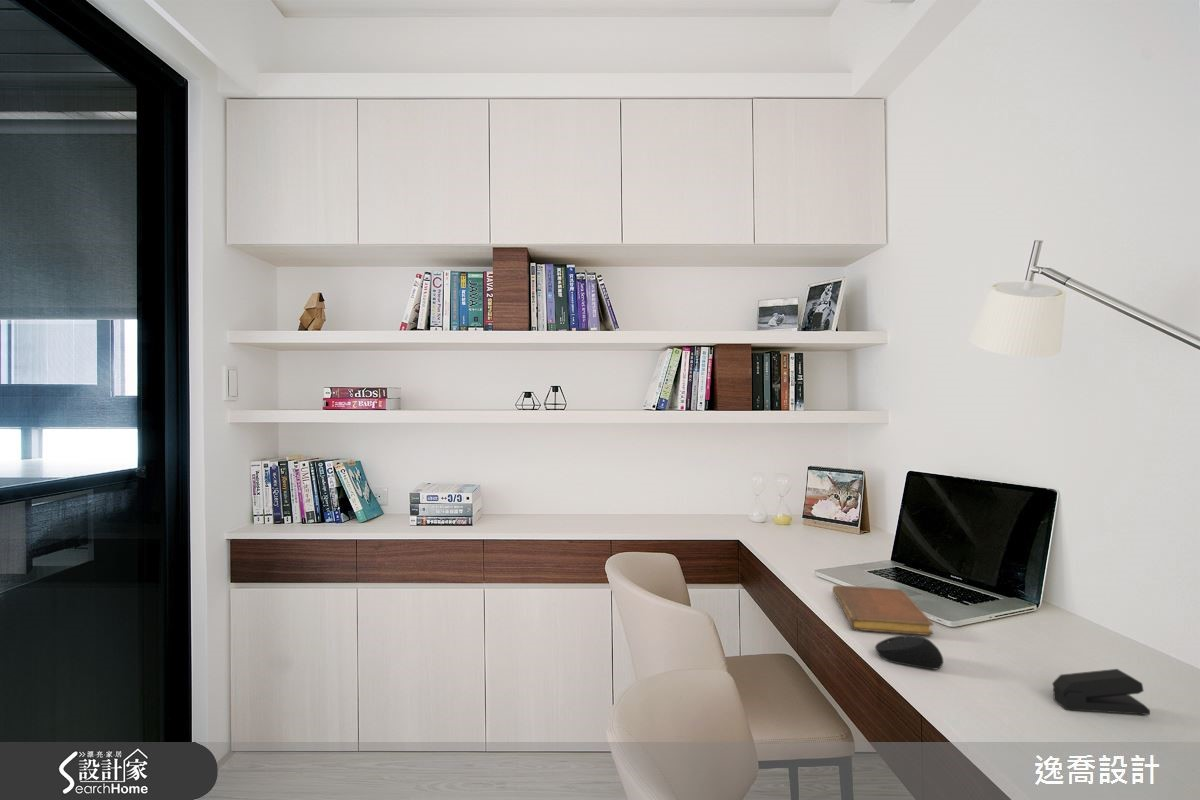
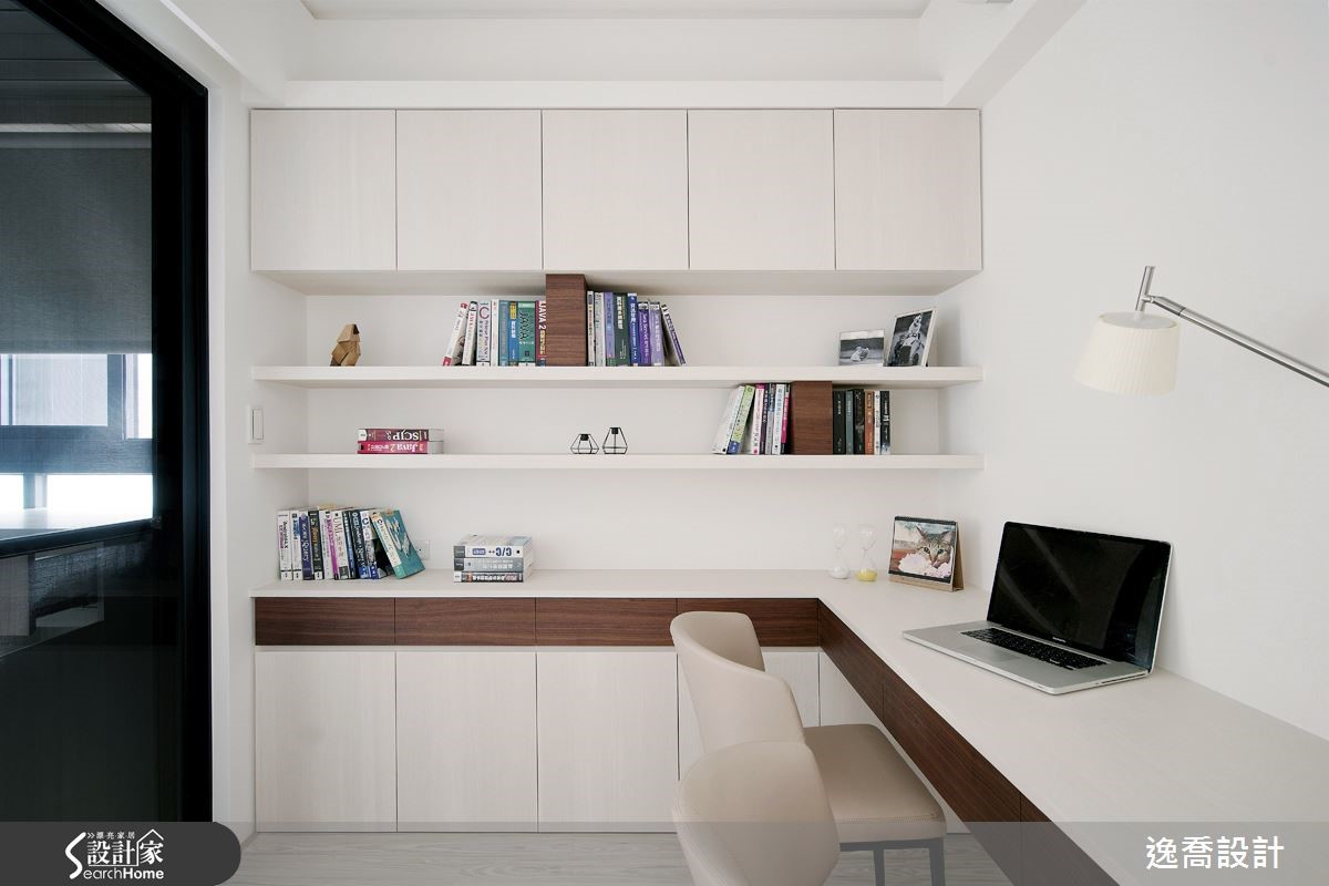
- computer mouse (908, 648)
- stapler (1099, 689)
- notebook (878, 607)
